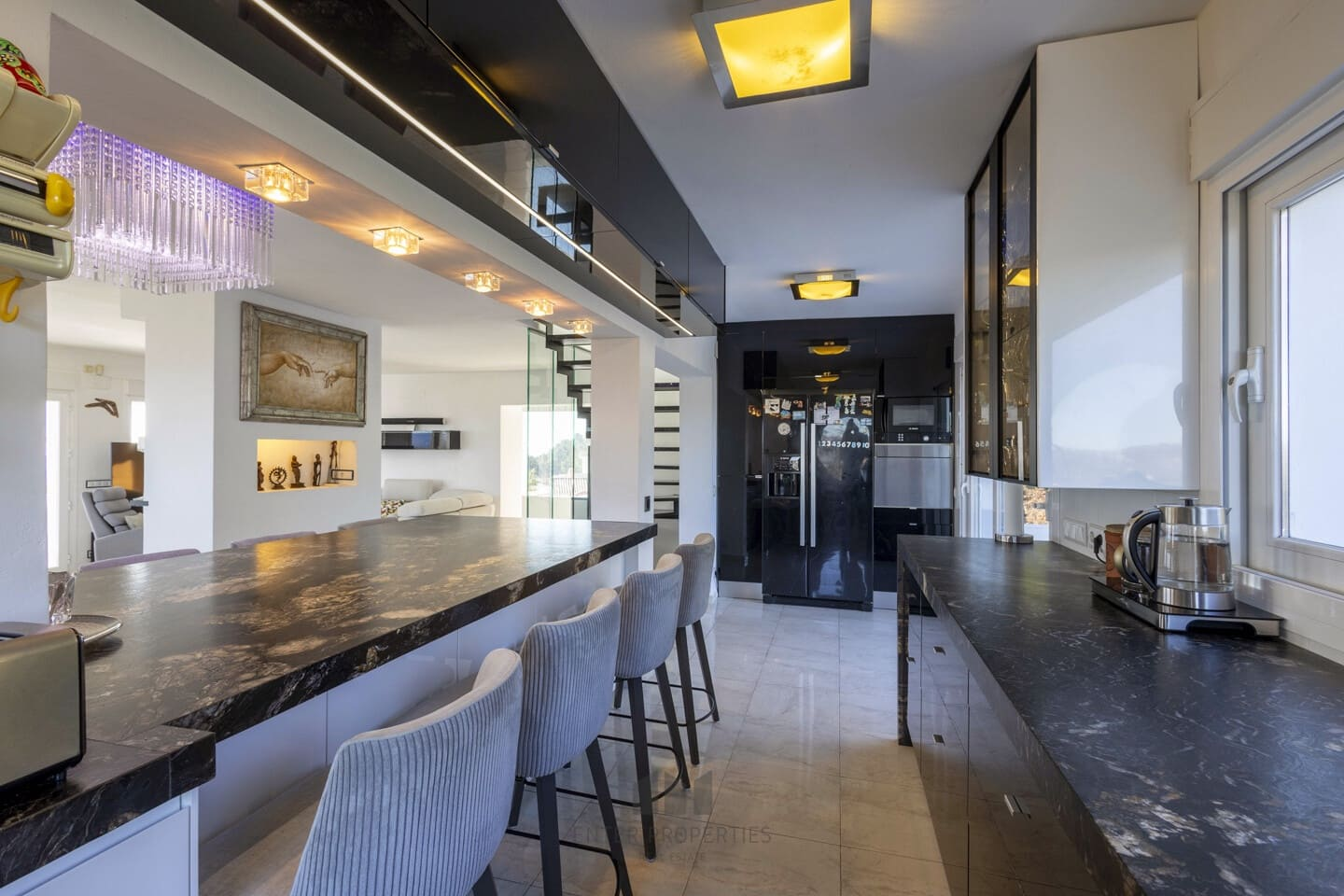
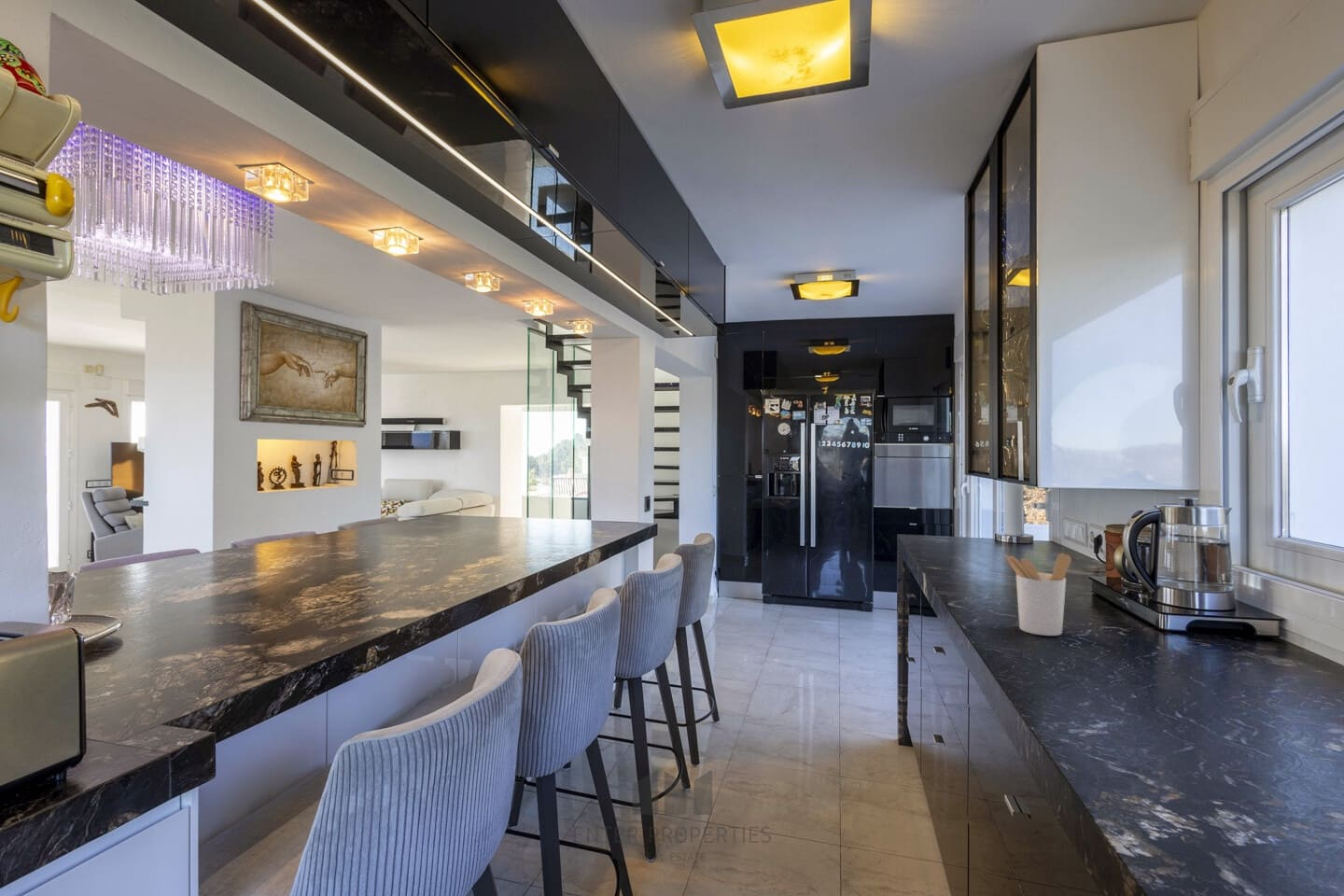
+ utensil holder (1033, 591)
